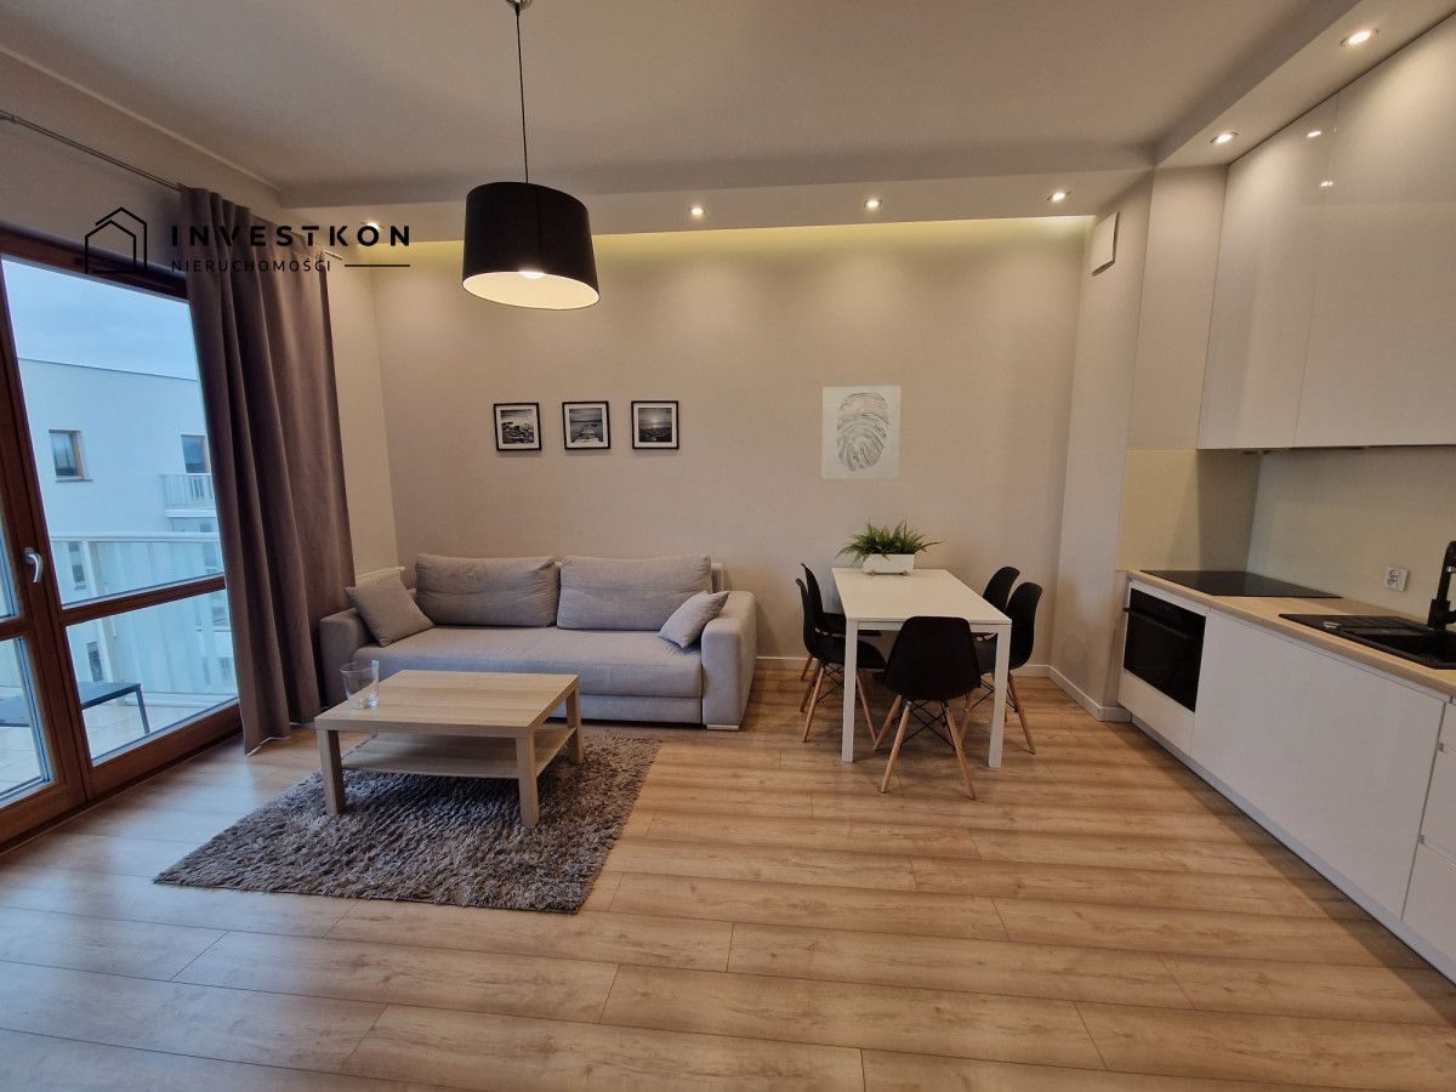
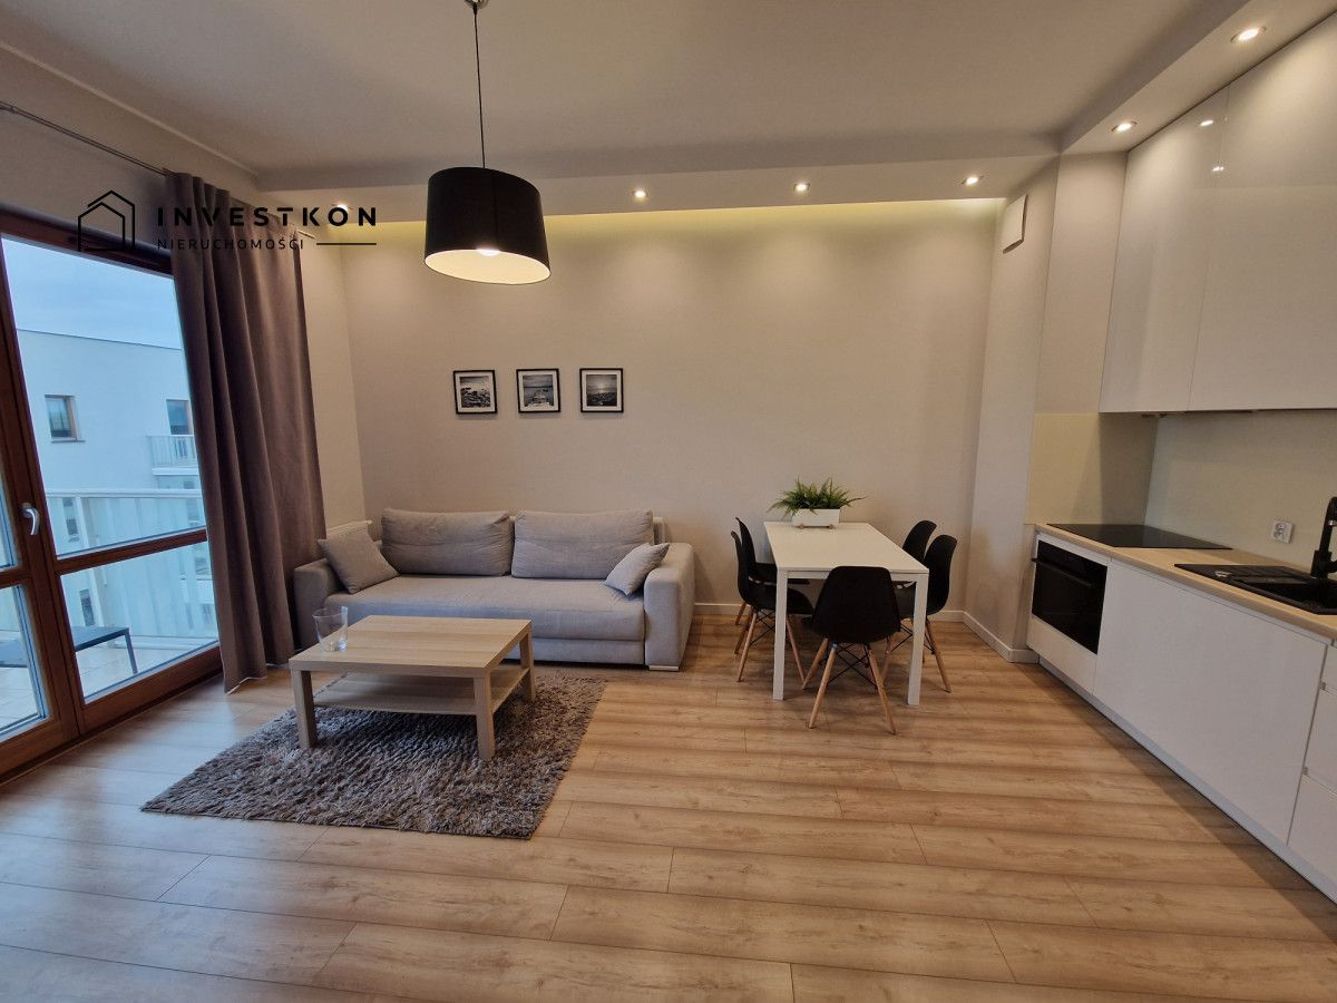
- wall art (860, 432)
